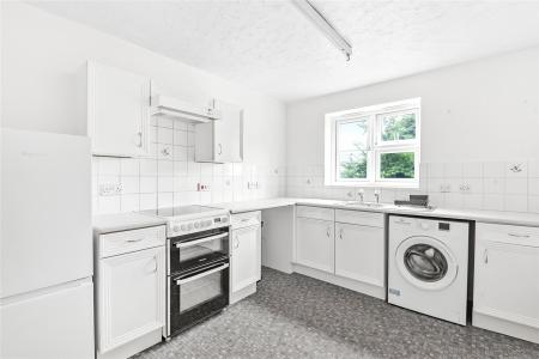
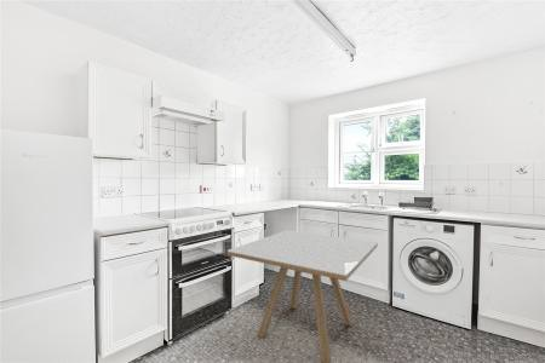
+ dining table (314, 287)
